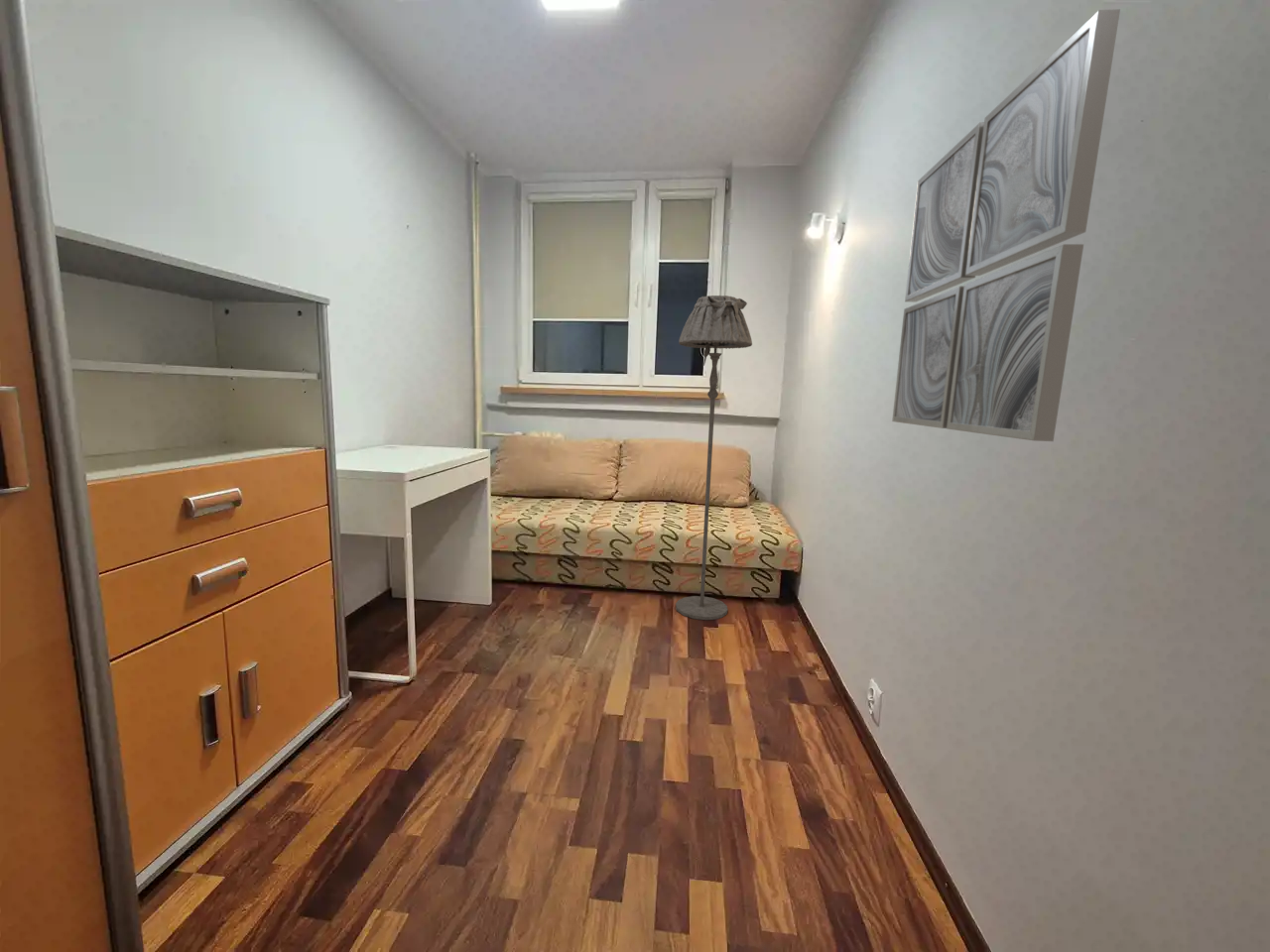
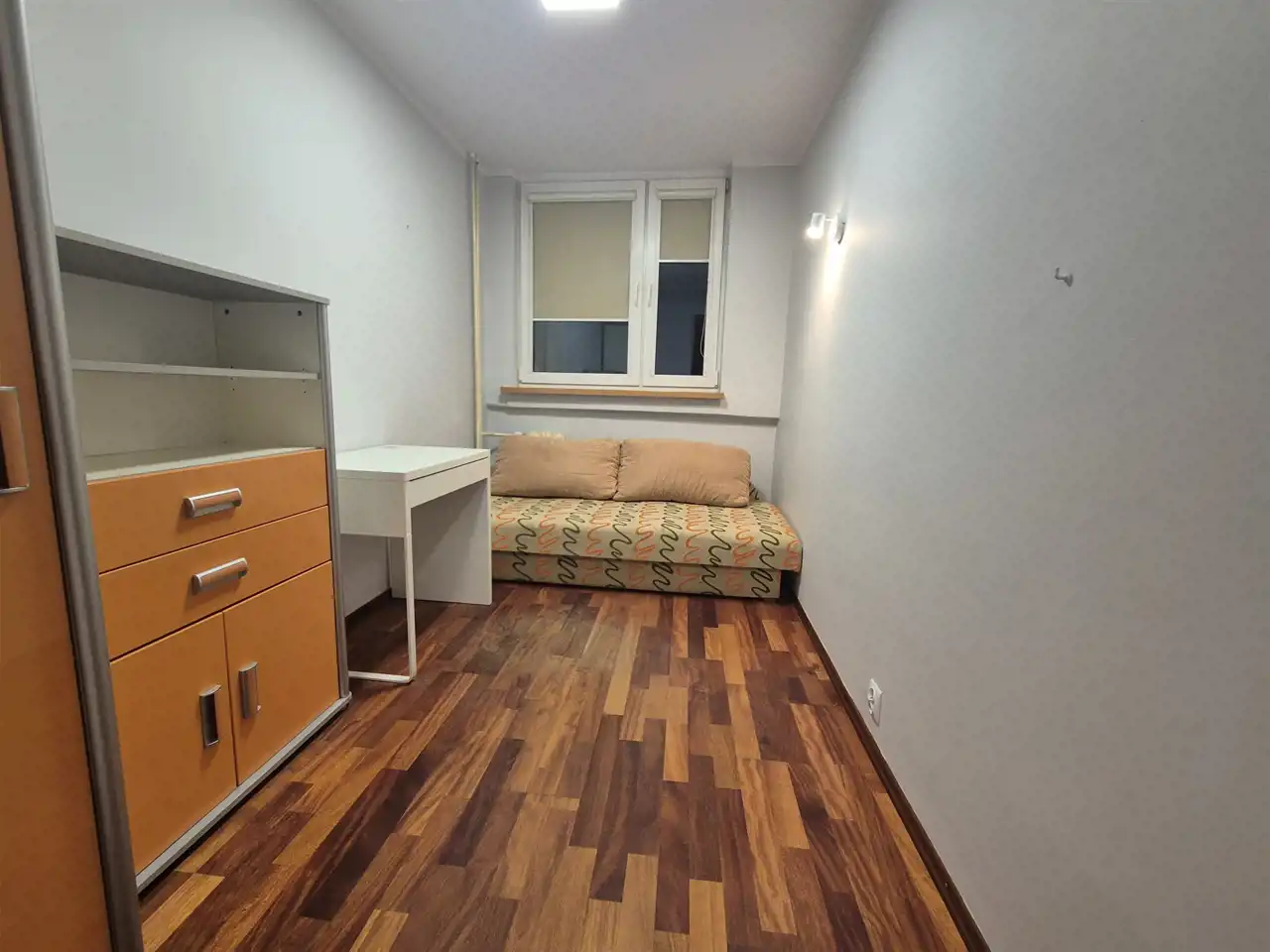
- wall art (968, 280)
- floor lamp (708, 460)
